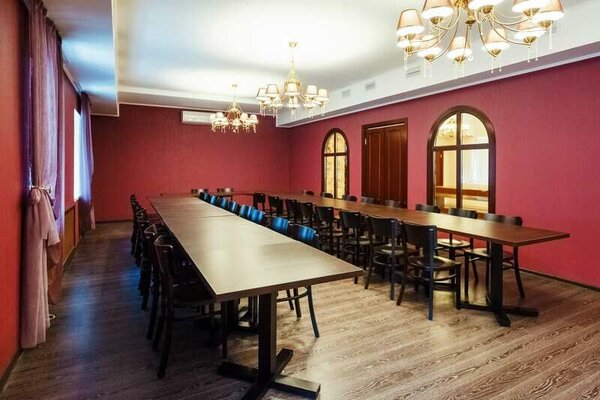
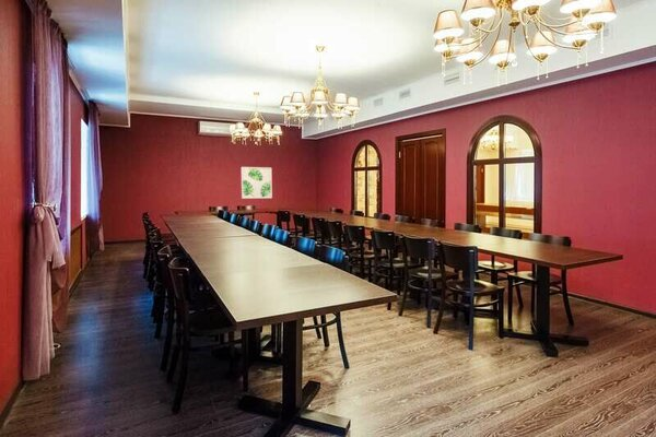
+ wall art (256, 182)
